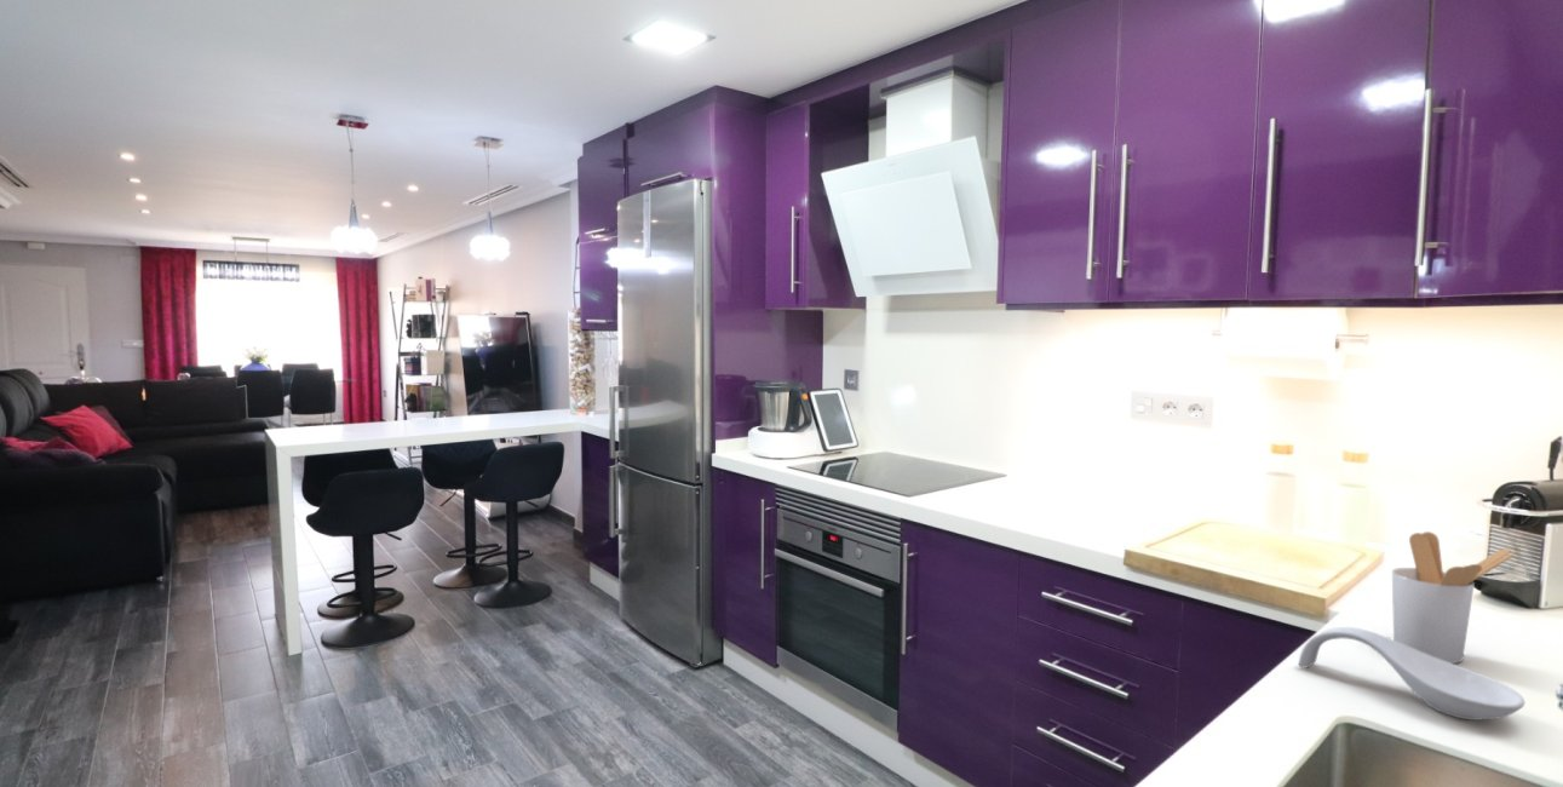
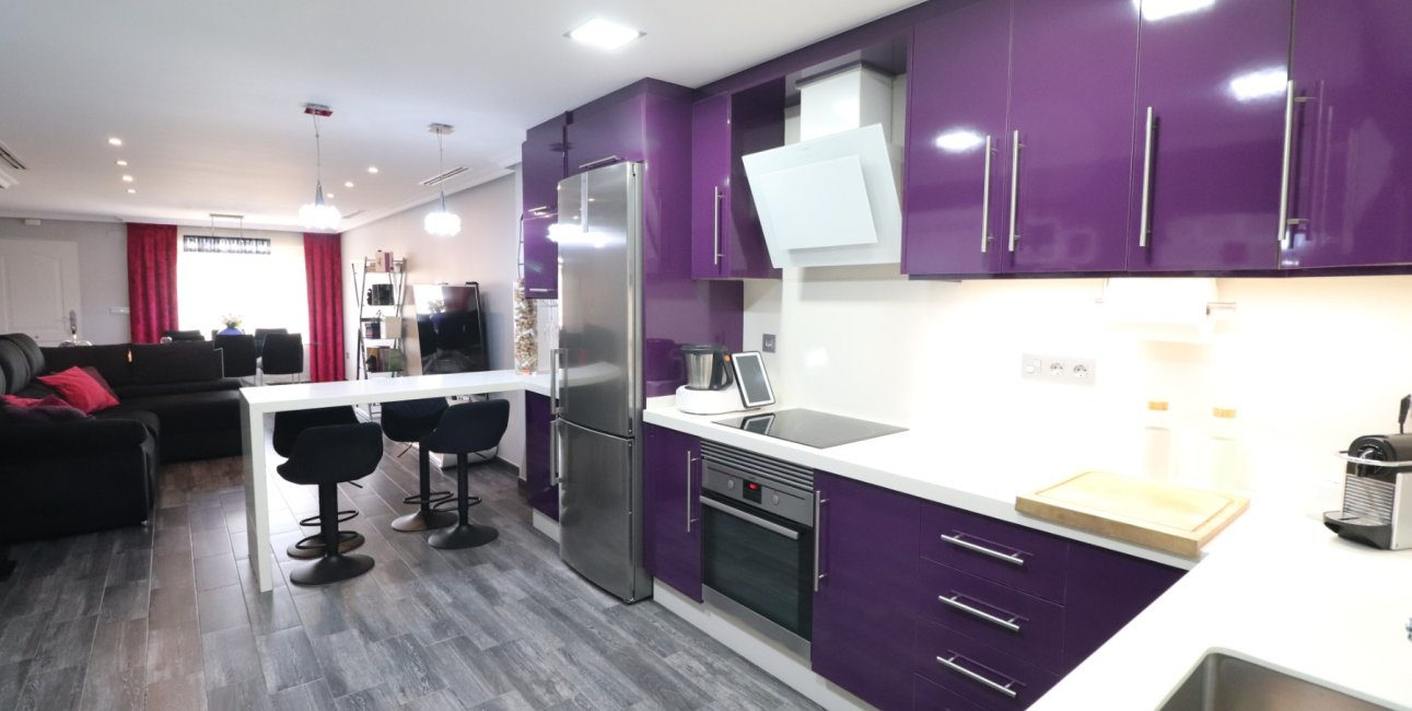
- spoon rest (1403, 668)
- utensil holder (1452, 598)
